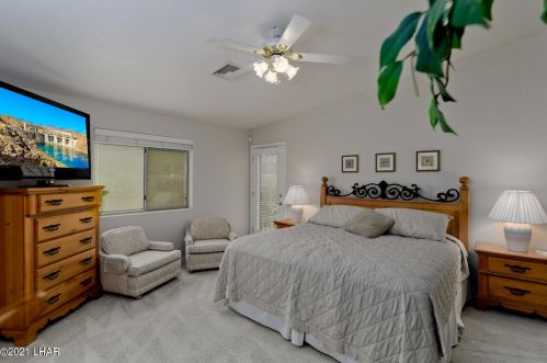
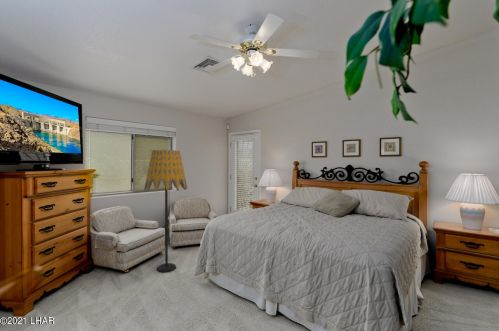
+ floor lamp (166, 209)
